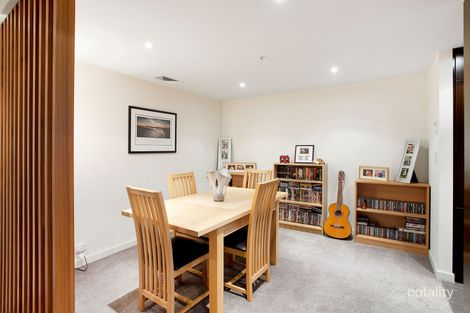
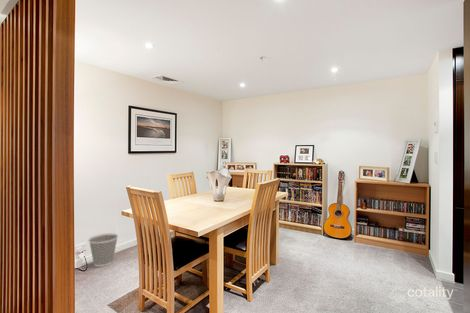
+ wastebasket (103, 250)
